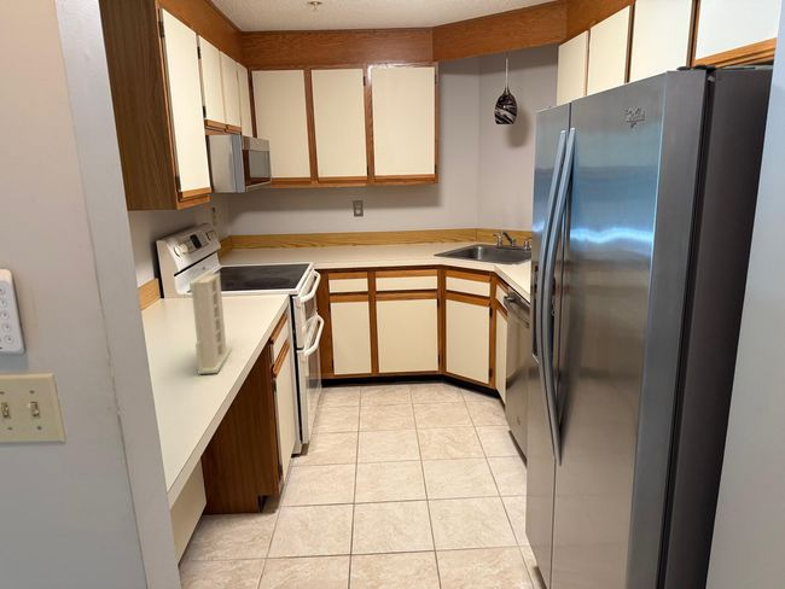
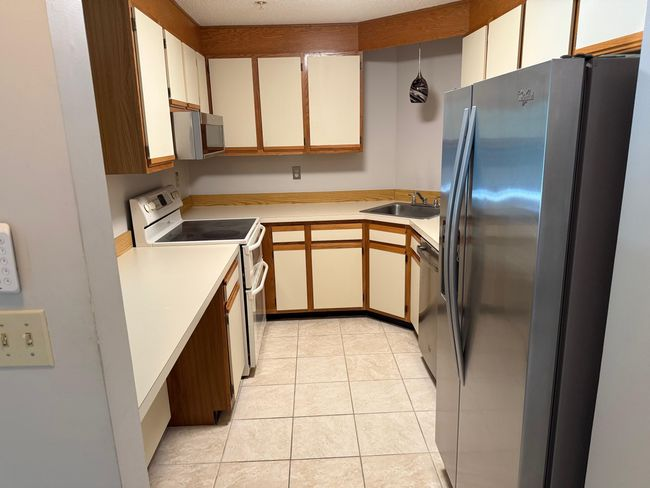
- paper towel holder (213, 319)
